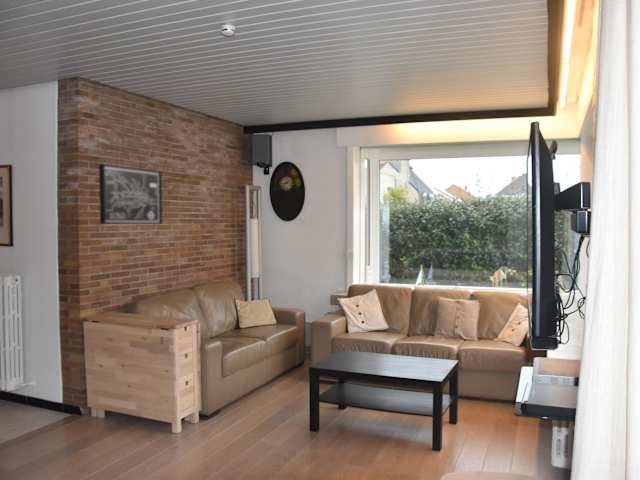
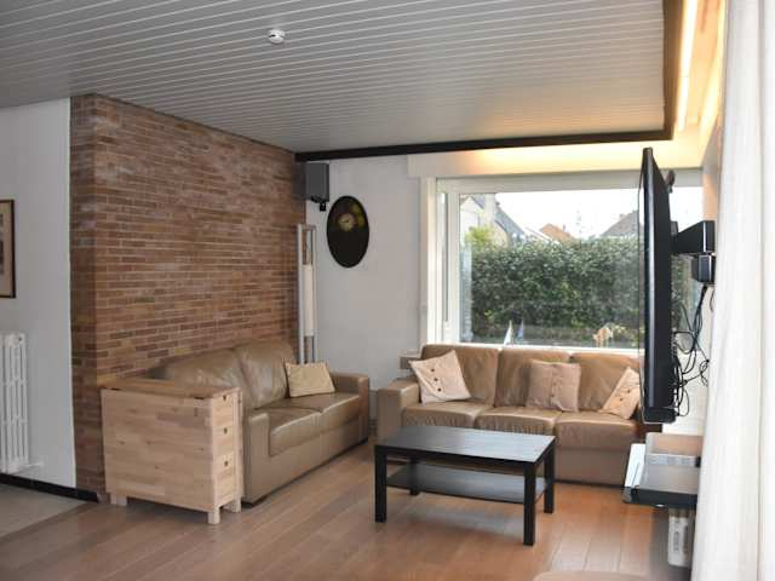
- wall art (132, 196)
